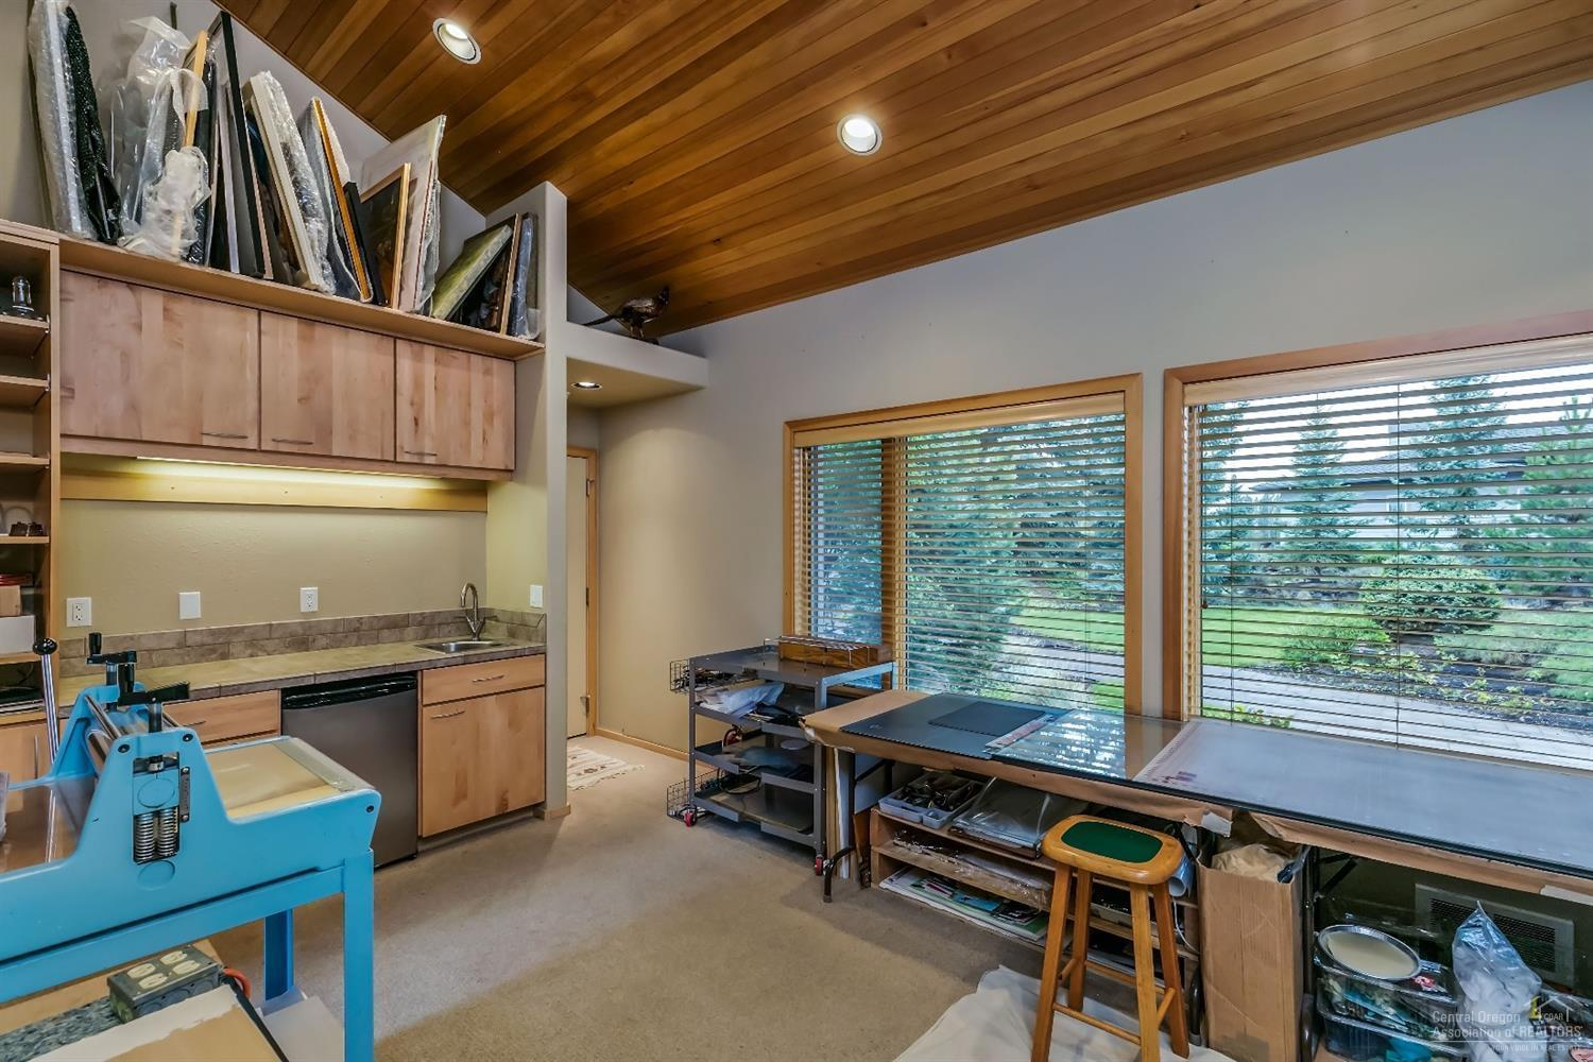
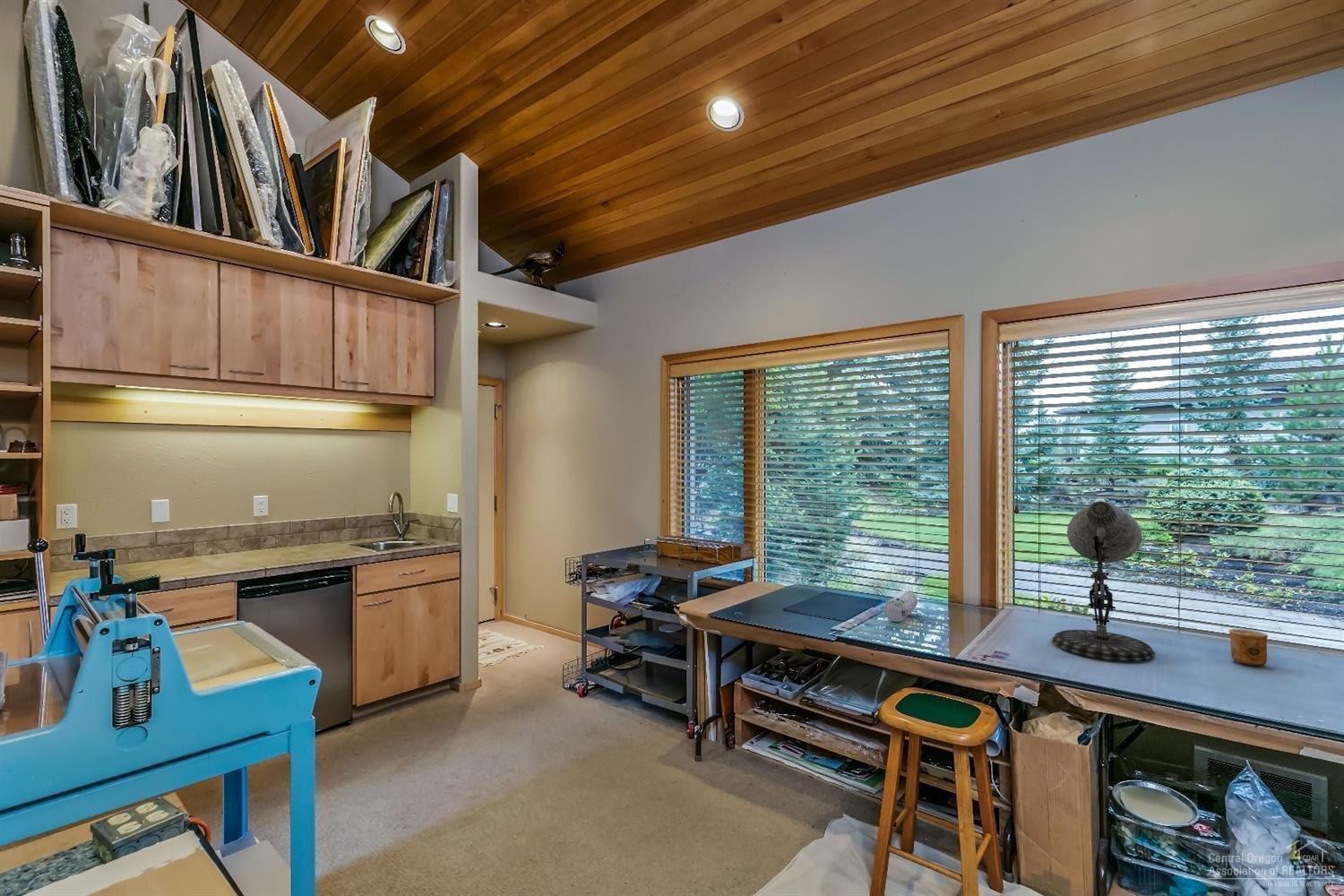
+ cup (1248, 647)
+ pencil case (900, 605)
+ desk lamp (1101, 573)
